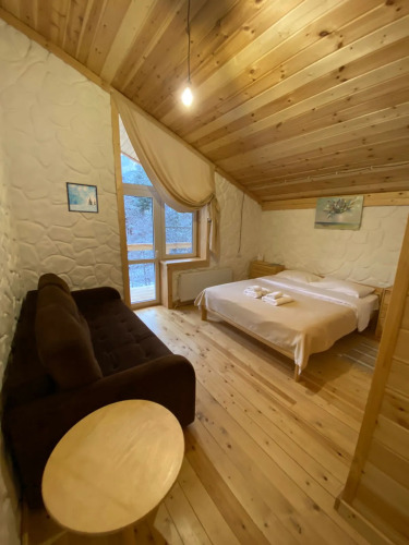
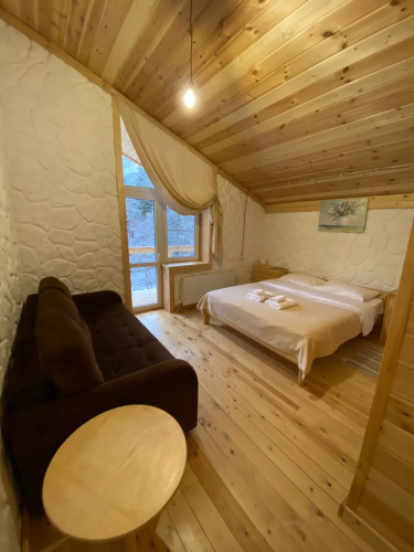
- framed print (83, 198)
